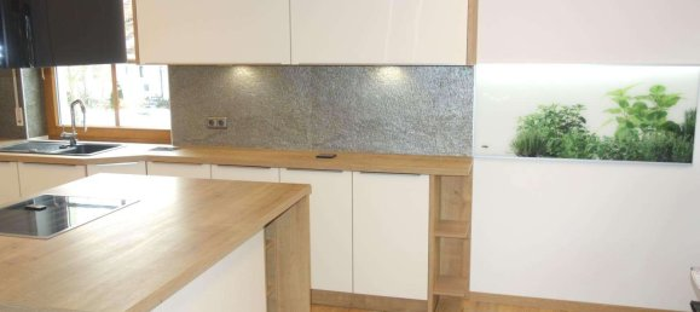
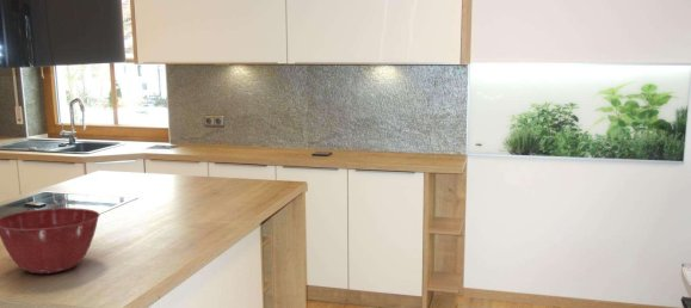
+ mixing bowl (50, 241)
